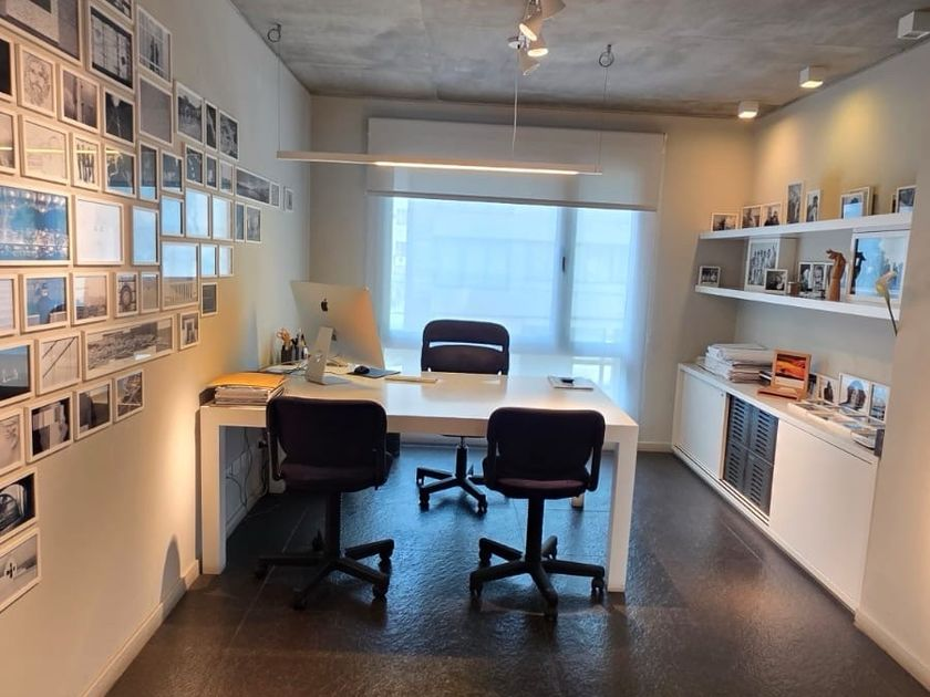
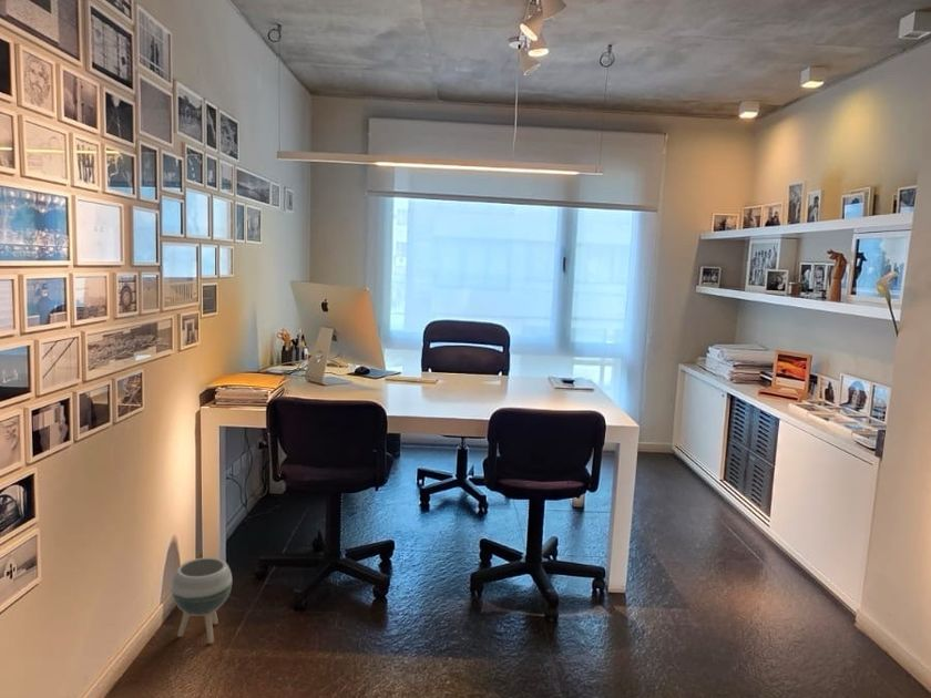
+ planter (202, 601)
